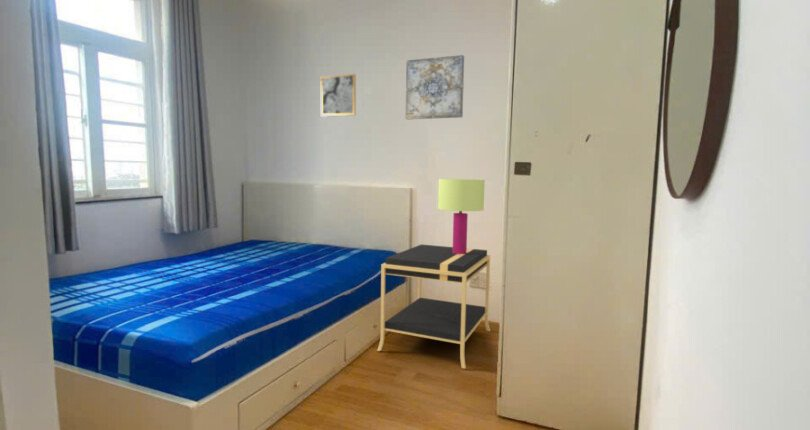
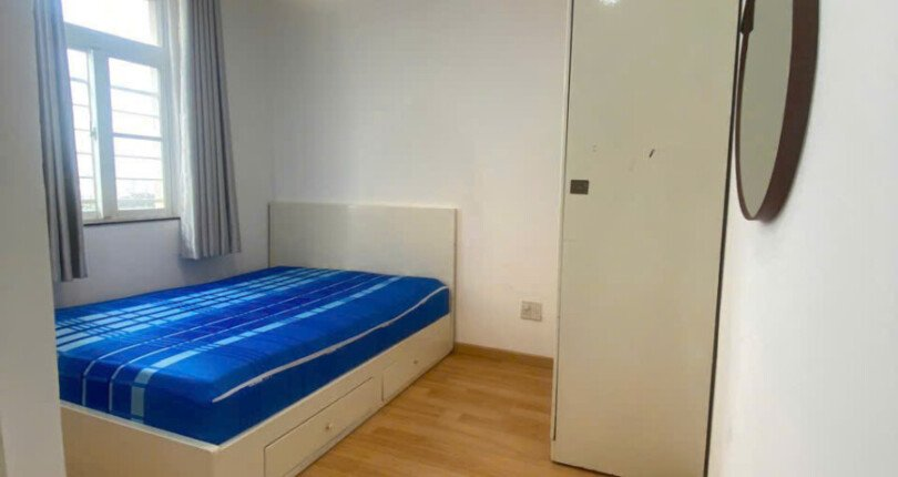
- nightstand (438, 300)
- wall art (337, 95)
- table lamp (460, 216)
- wall art (434, 88)
